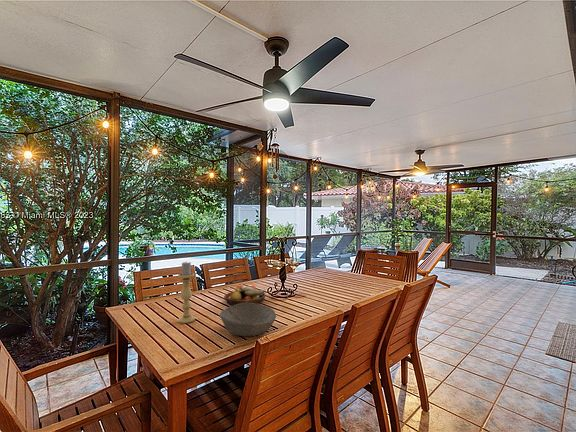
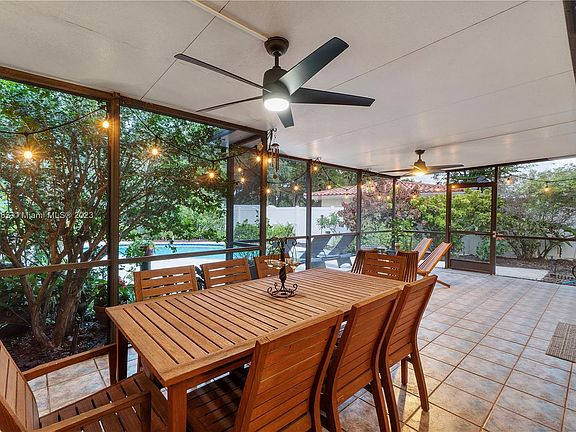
- bowl (248, 319)
- fruit bowl (245, 293)
- candle holder (186, 290)
